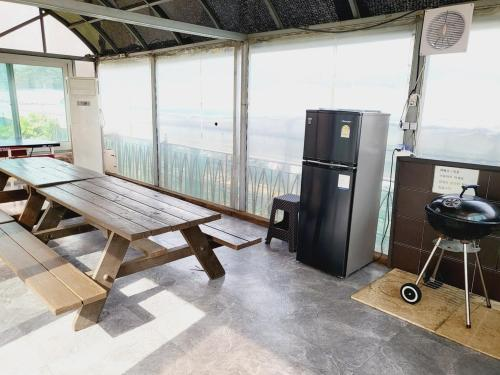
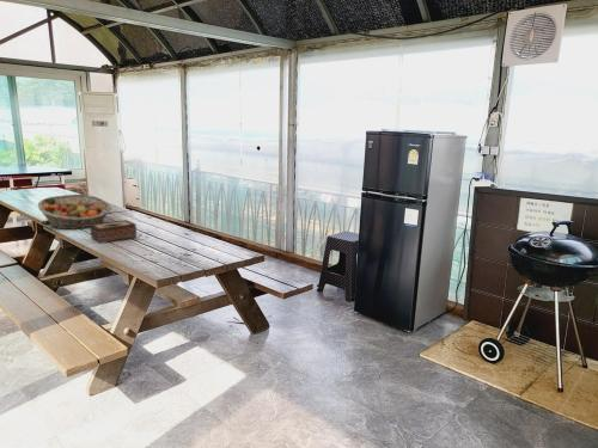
+ tissue box (114, 231)
+ fruit basket (75, 210)
